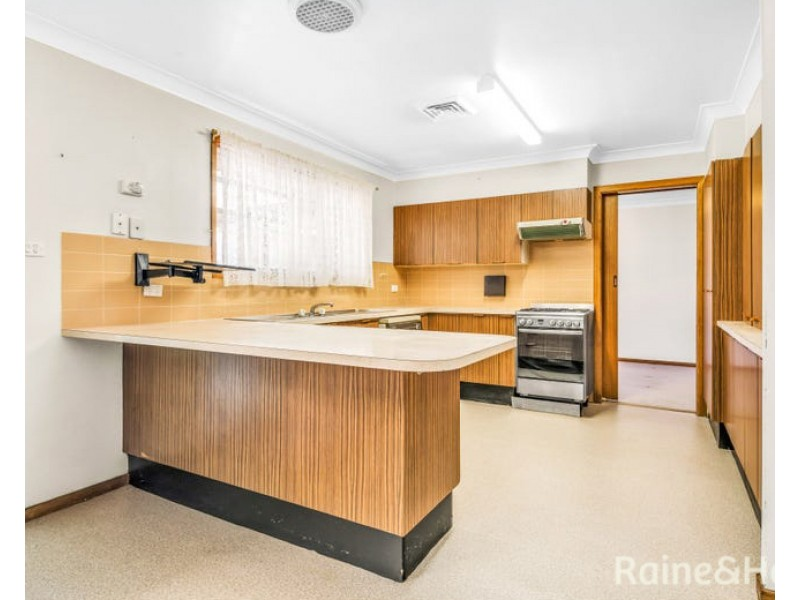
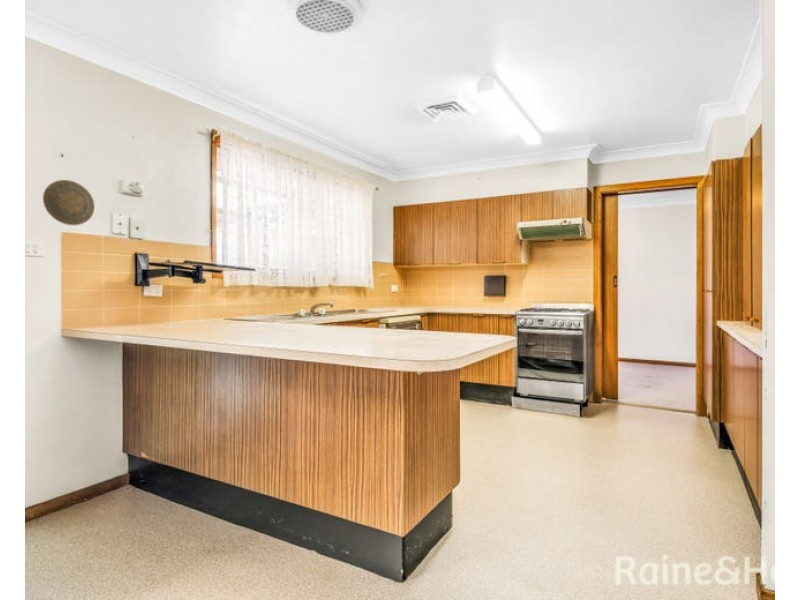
+ decorative plate (70, 202)
